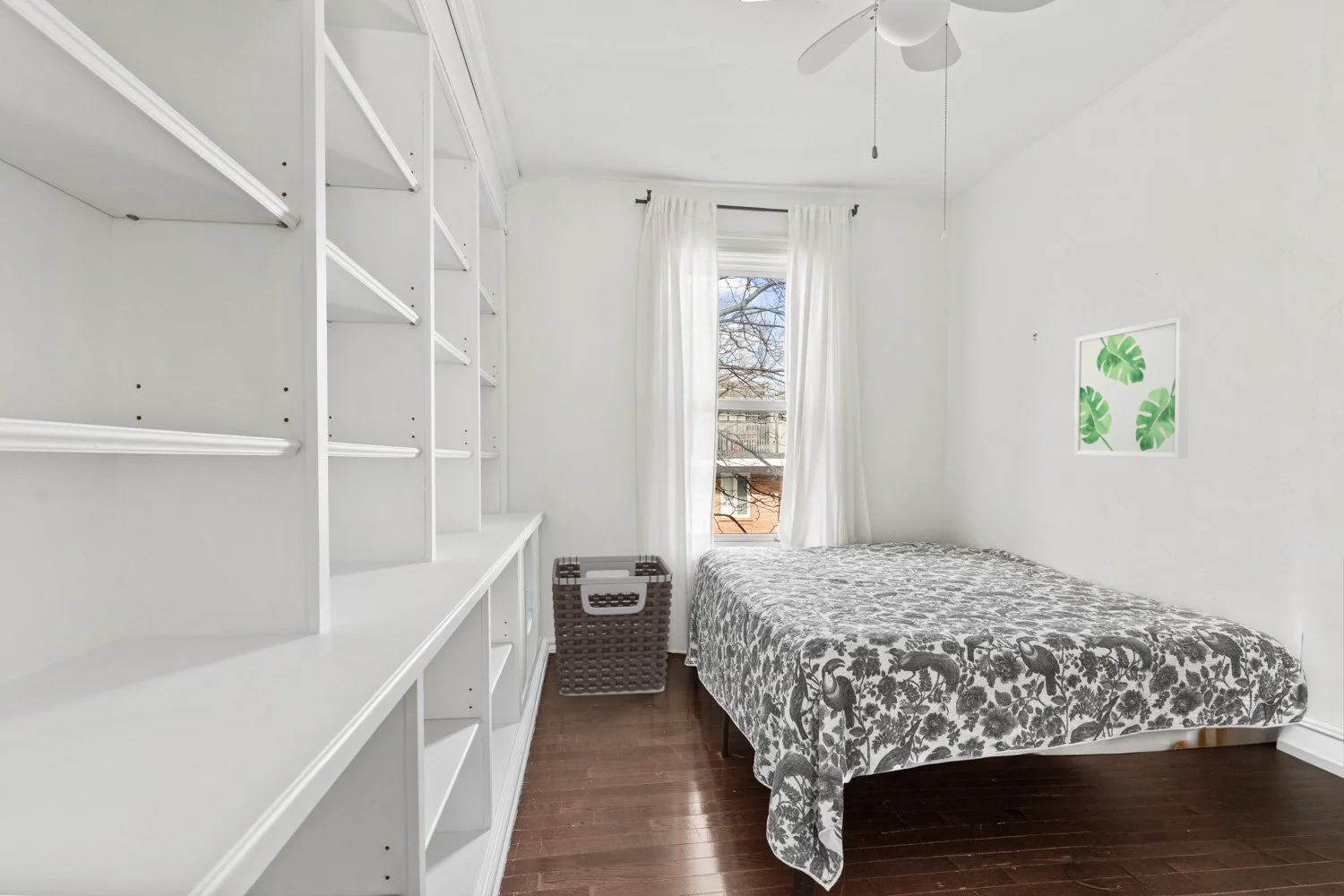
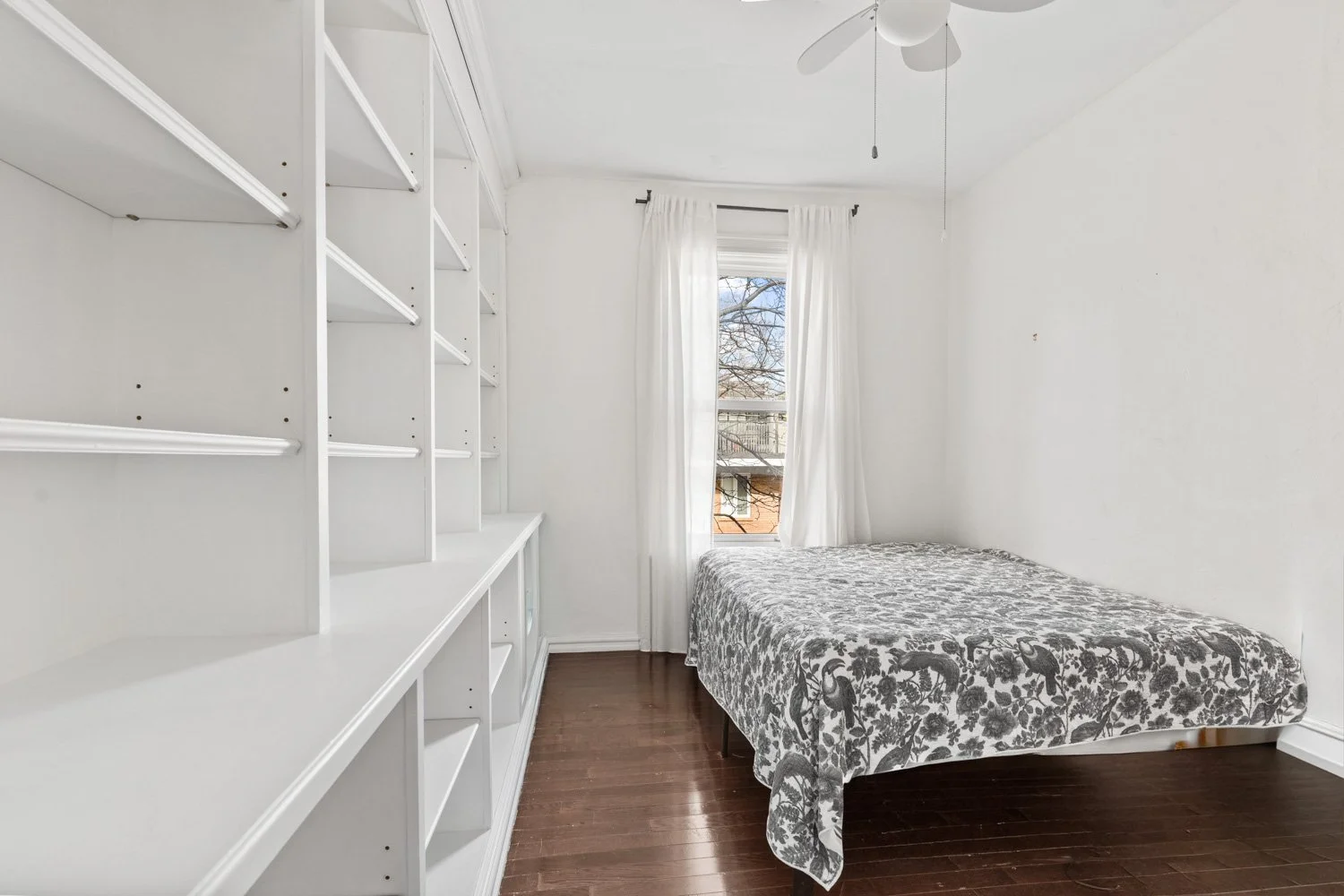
- wall art (1126, 392)
- clothes hamper (610, 621)
